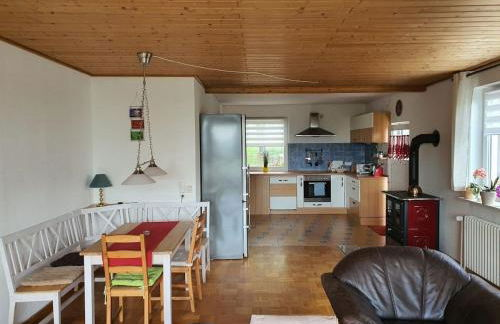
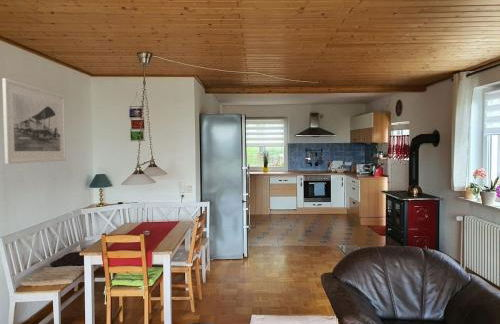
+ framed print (38, 125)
